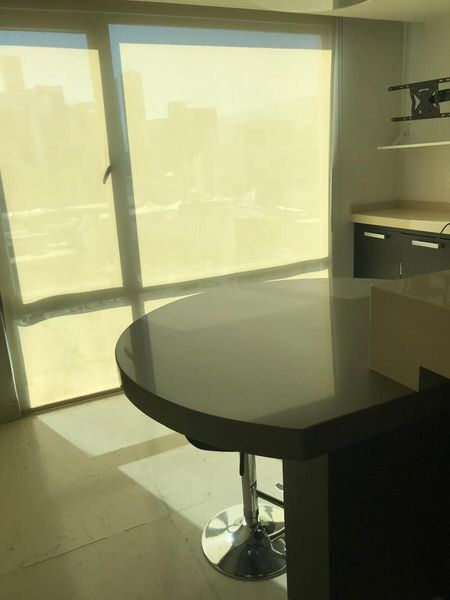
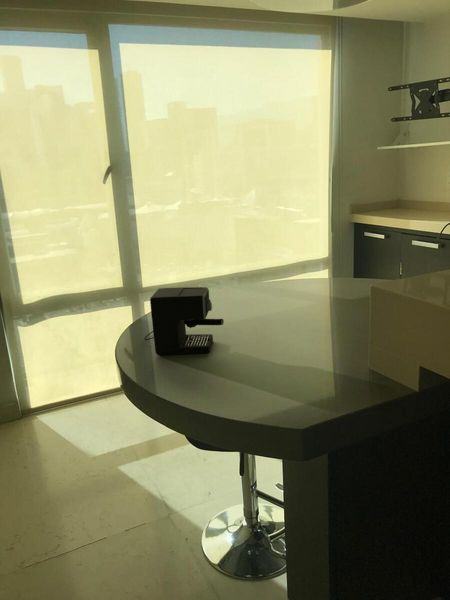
+ coffee maker (184, 311)
